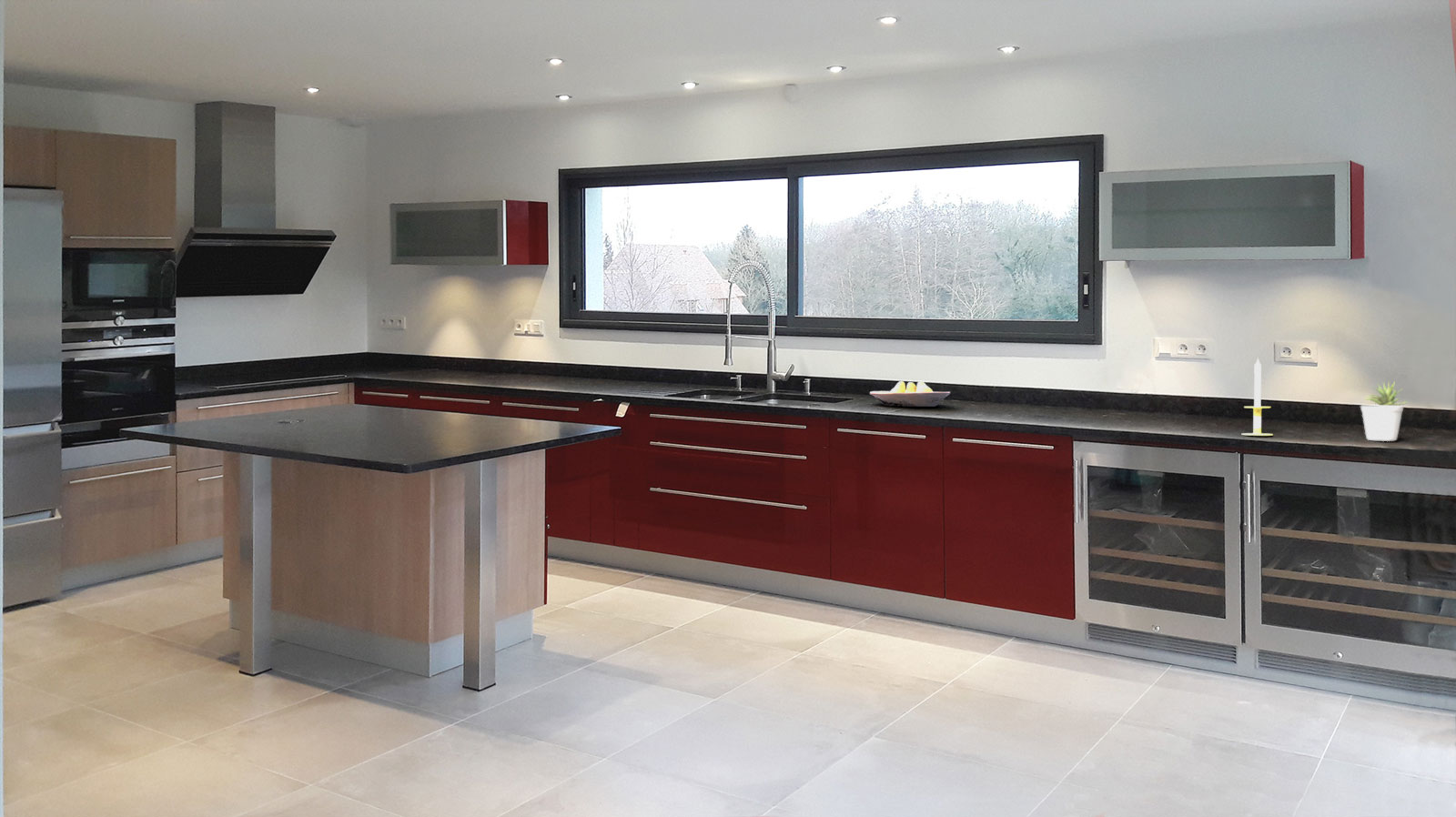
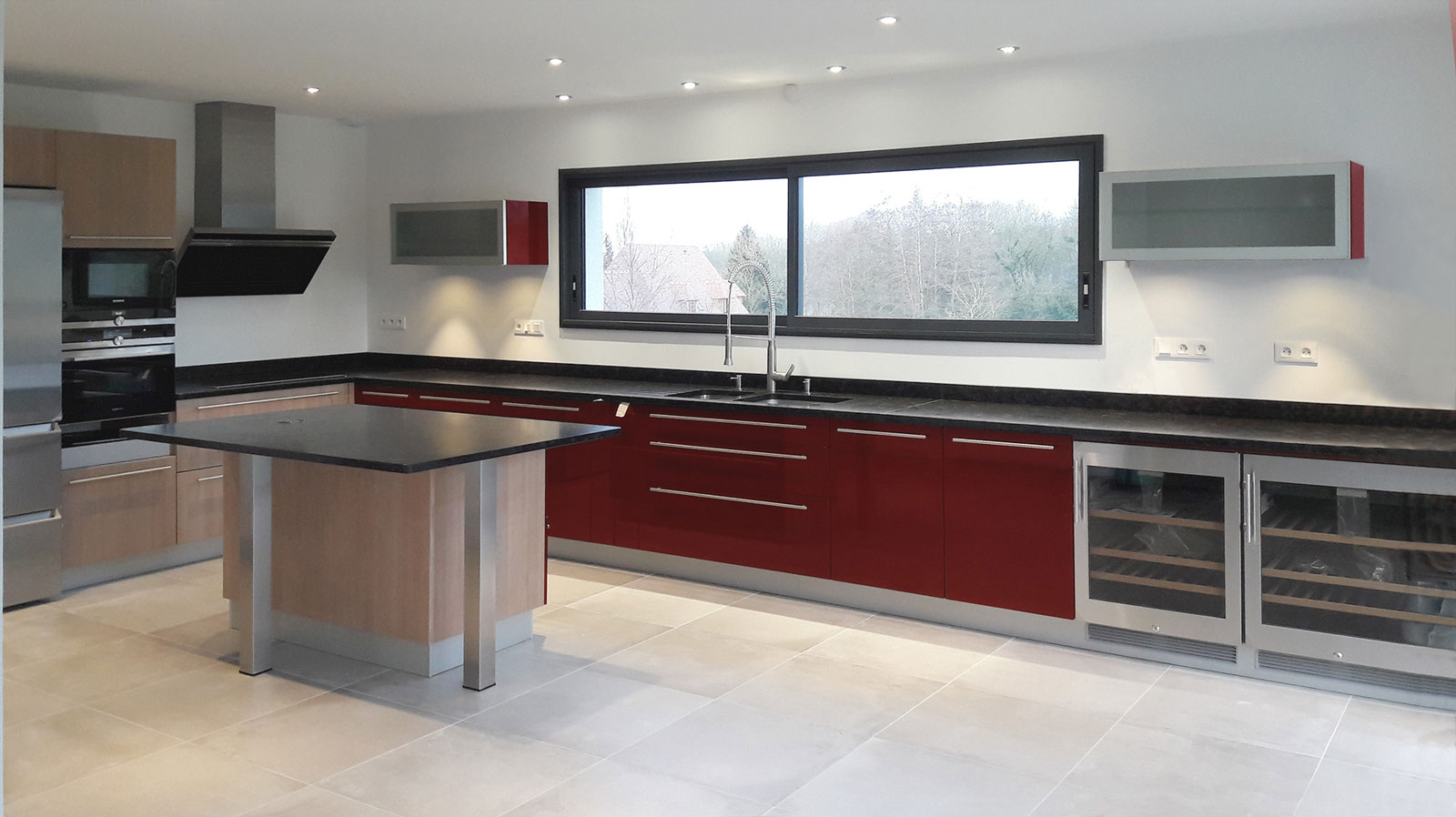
- fruit bowl (909, 393)
- candle (1257, 396)
- potted plant (1383, 410)
